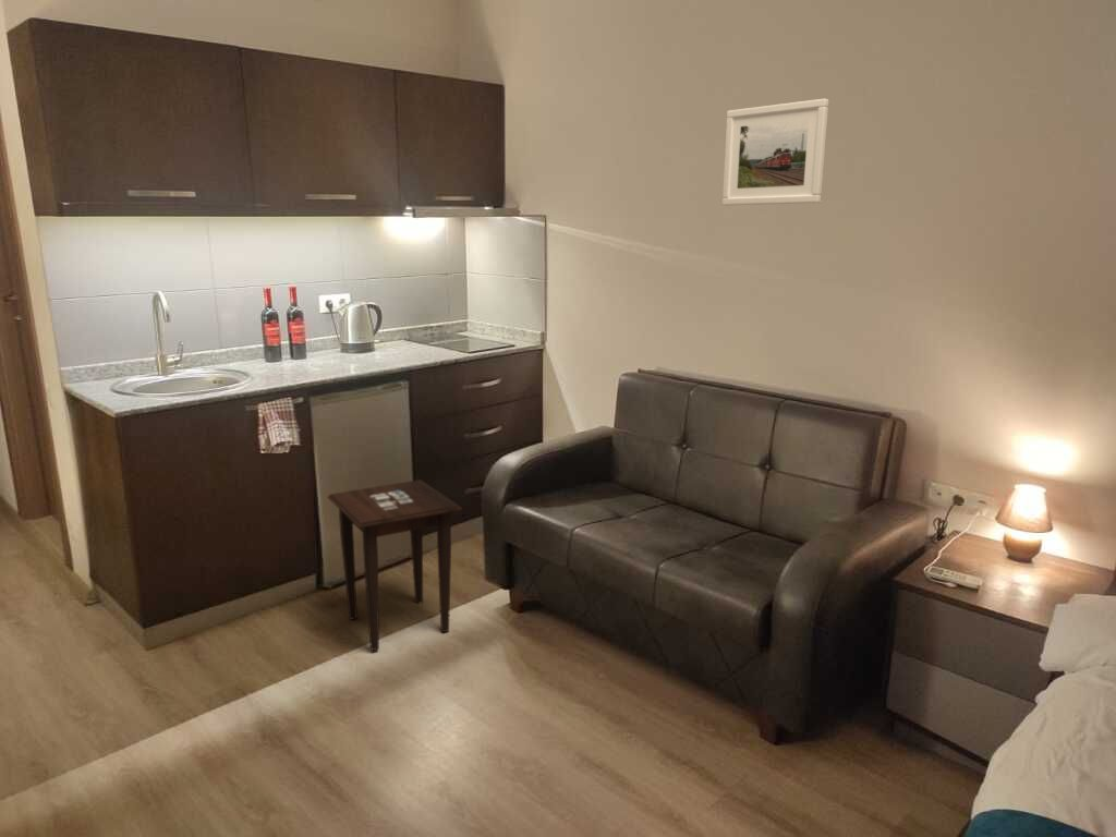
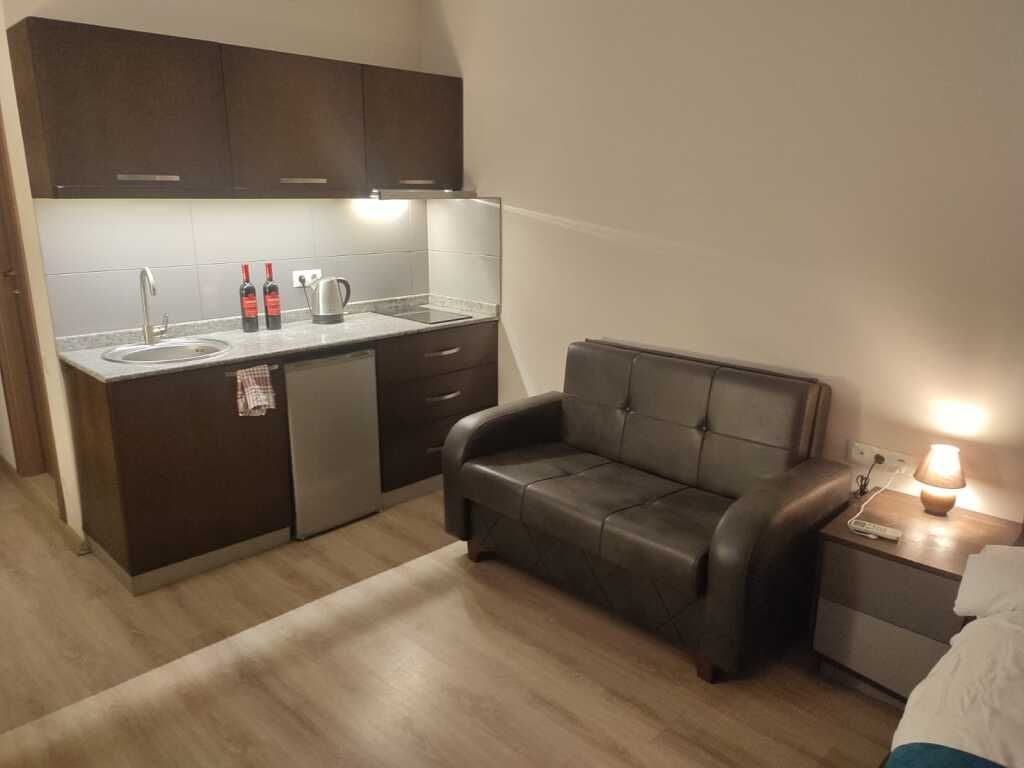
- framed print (772, 155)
- side table (412, 560)
